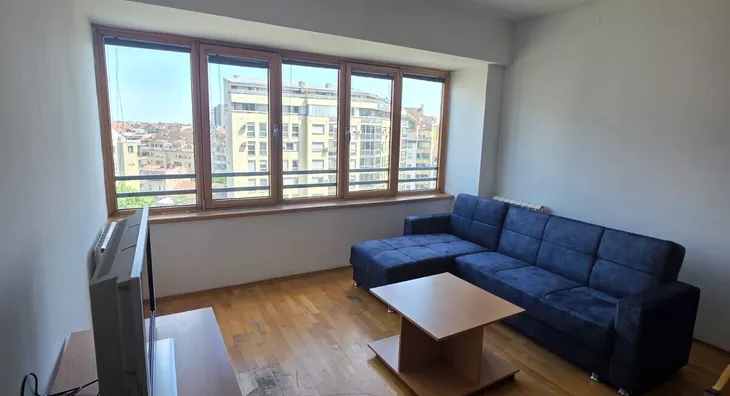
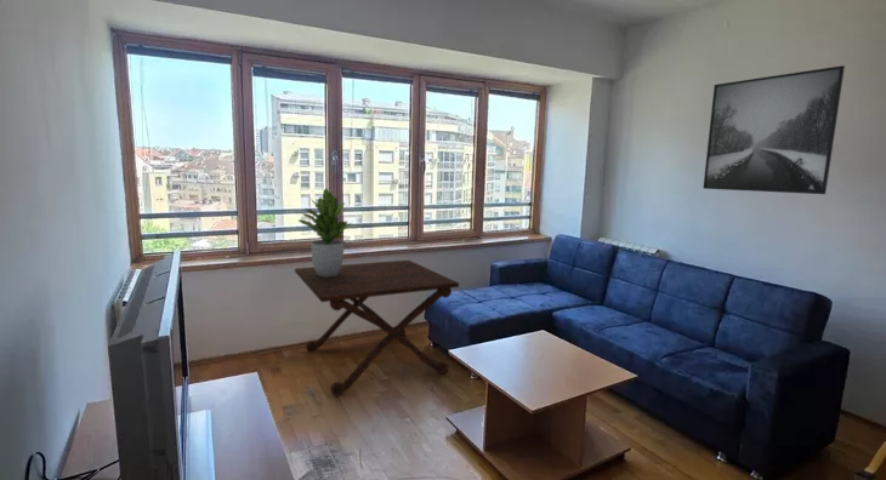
+ side table (373, 319)
+ potted plant (326, 232)
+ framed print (765, 135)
